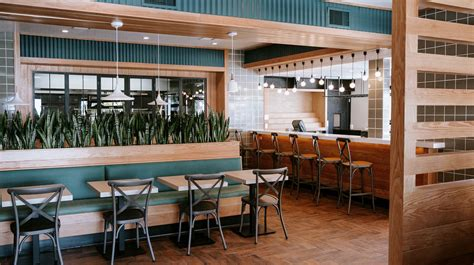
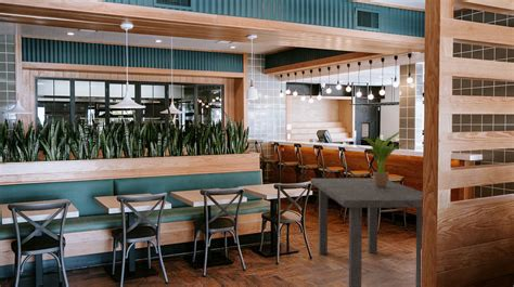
+ dining table (368, 230)
+ potted plant (380, 157)
